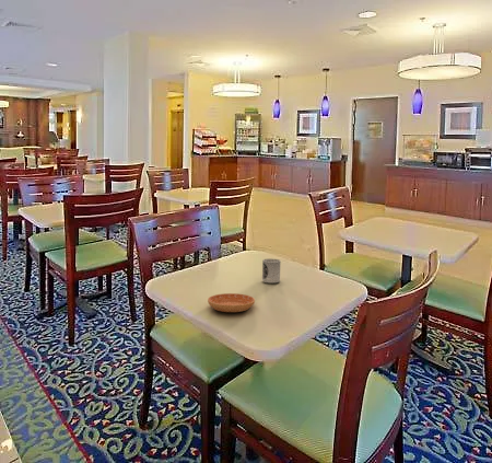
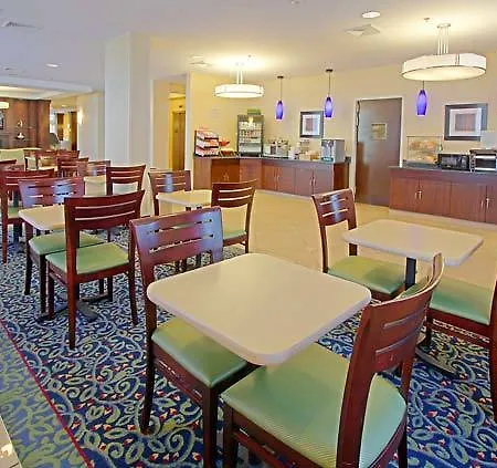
- saucer (231, 302)
- cup (269, 269)
